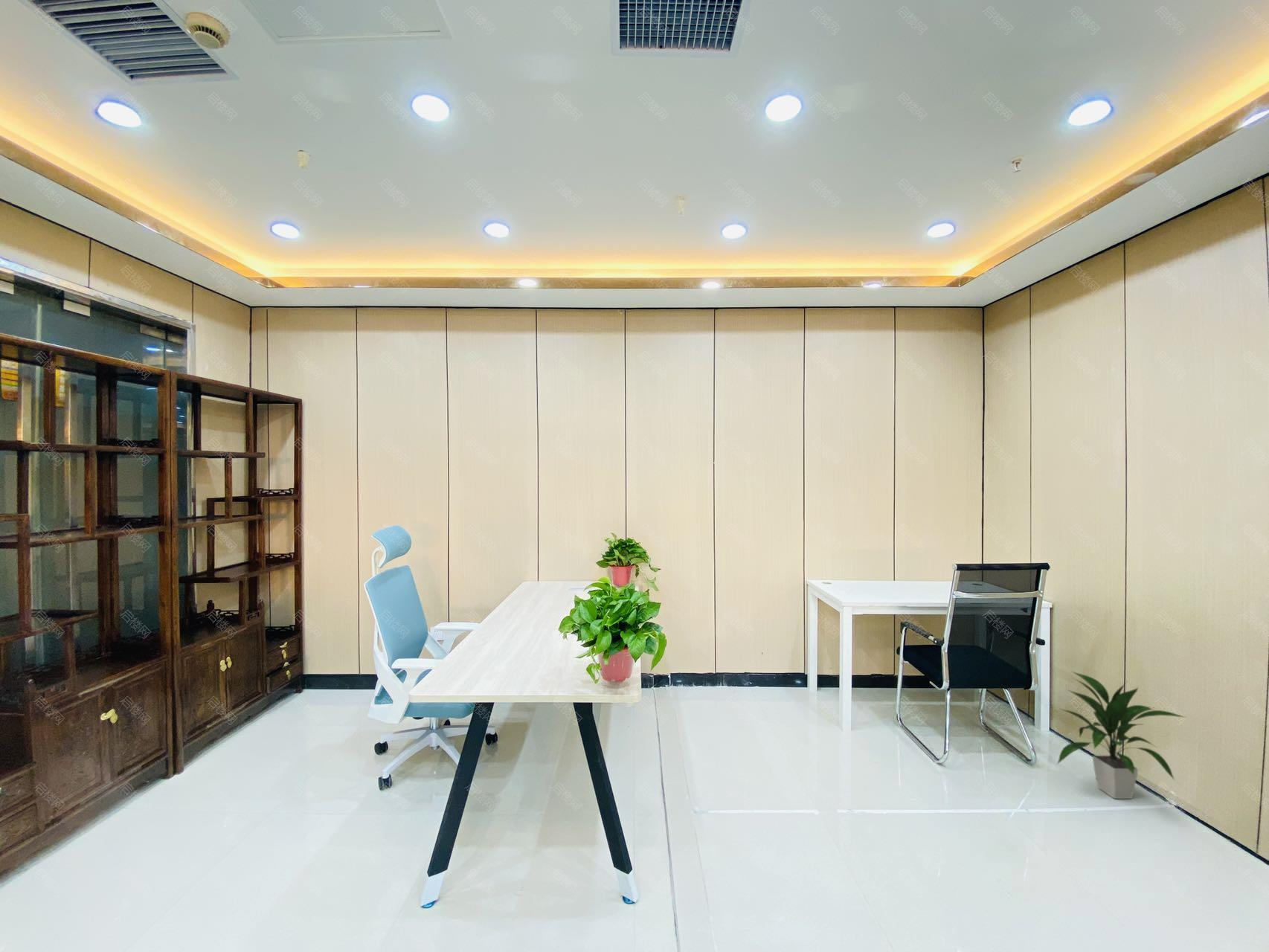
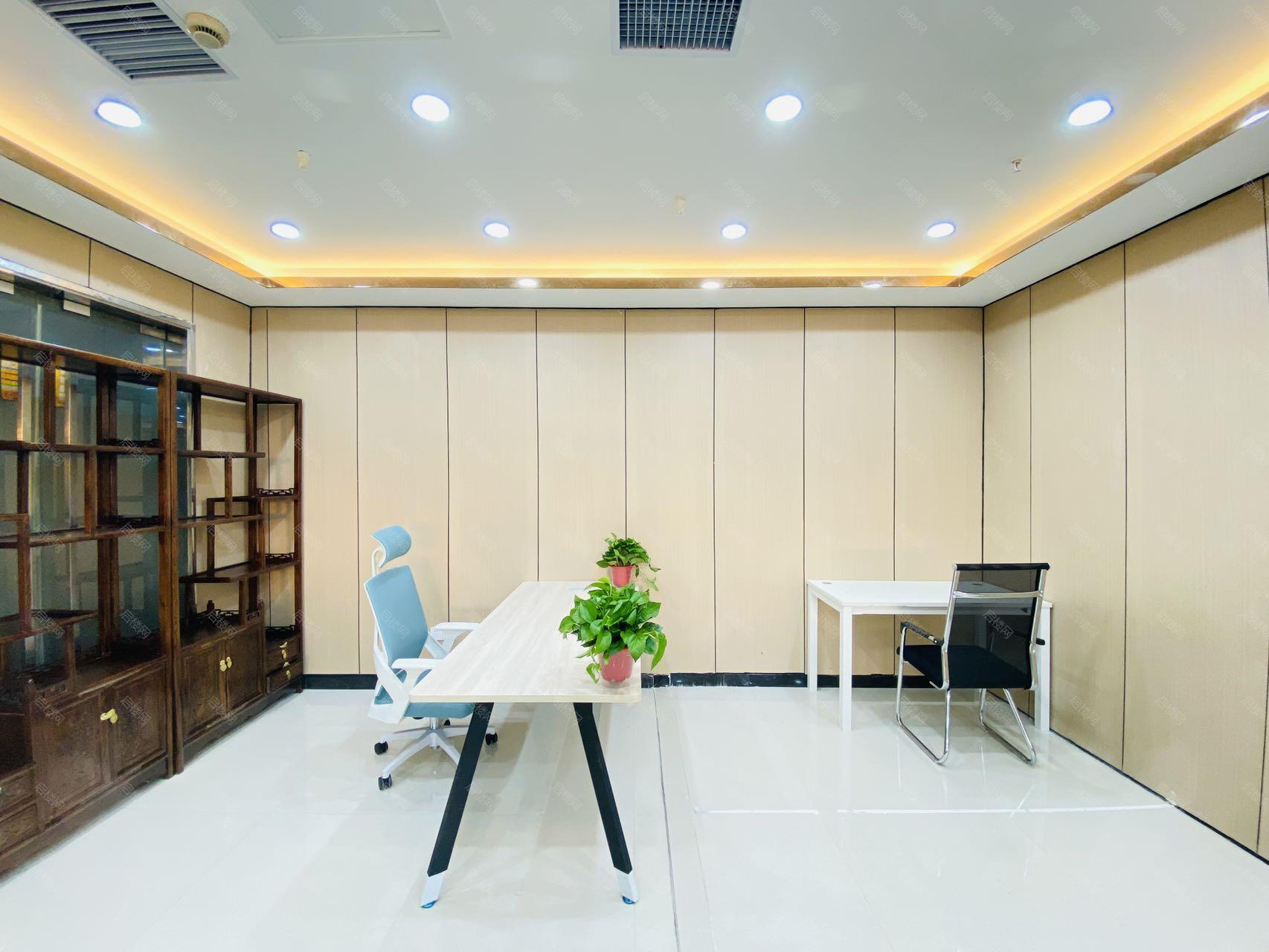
- indoor plant (1108, 733)
